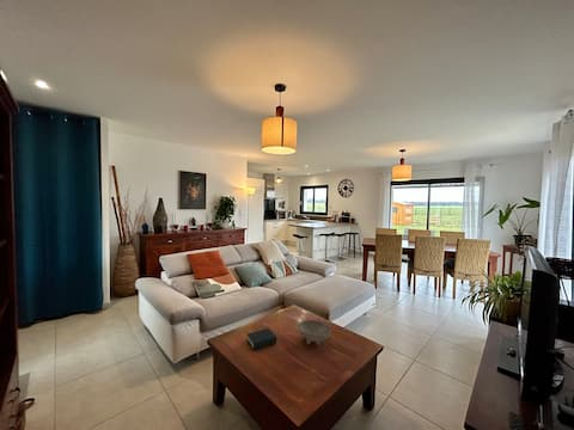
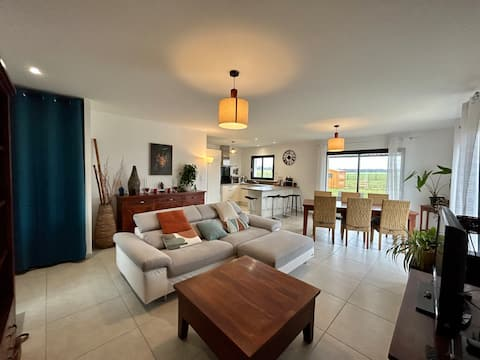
- bowl (313, 333)
- book (261, 338)
